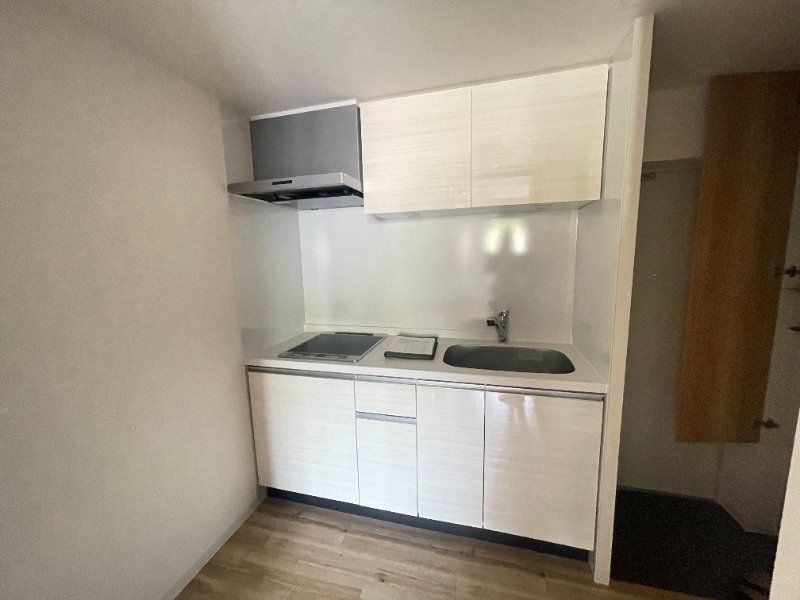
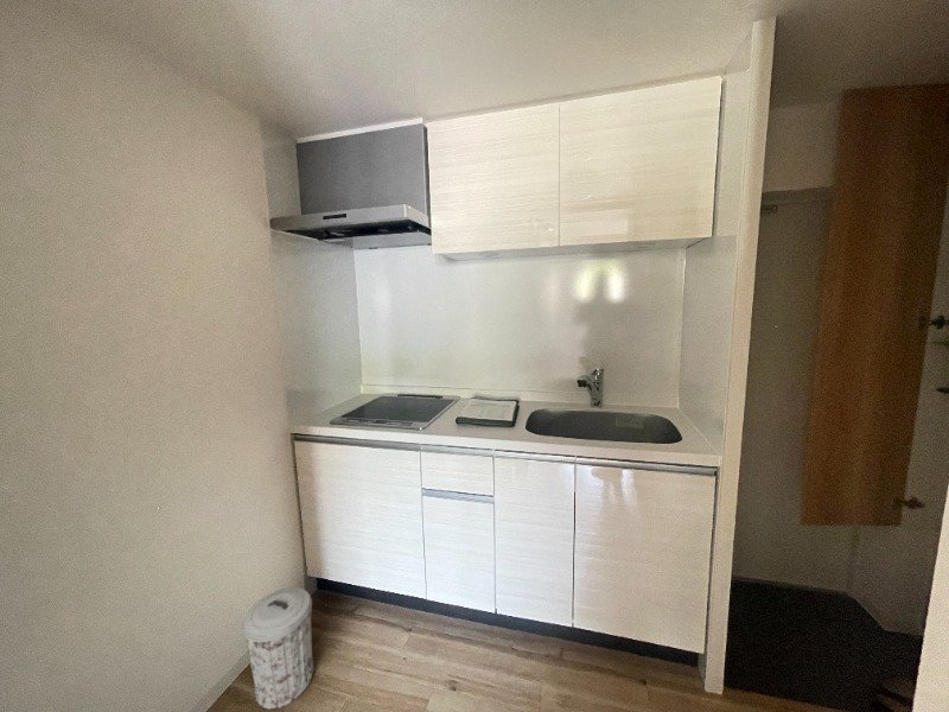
+ trash can (281, 642)
